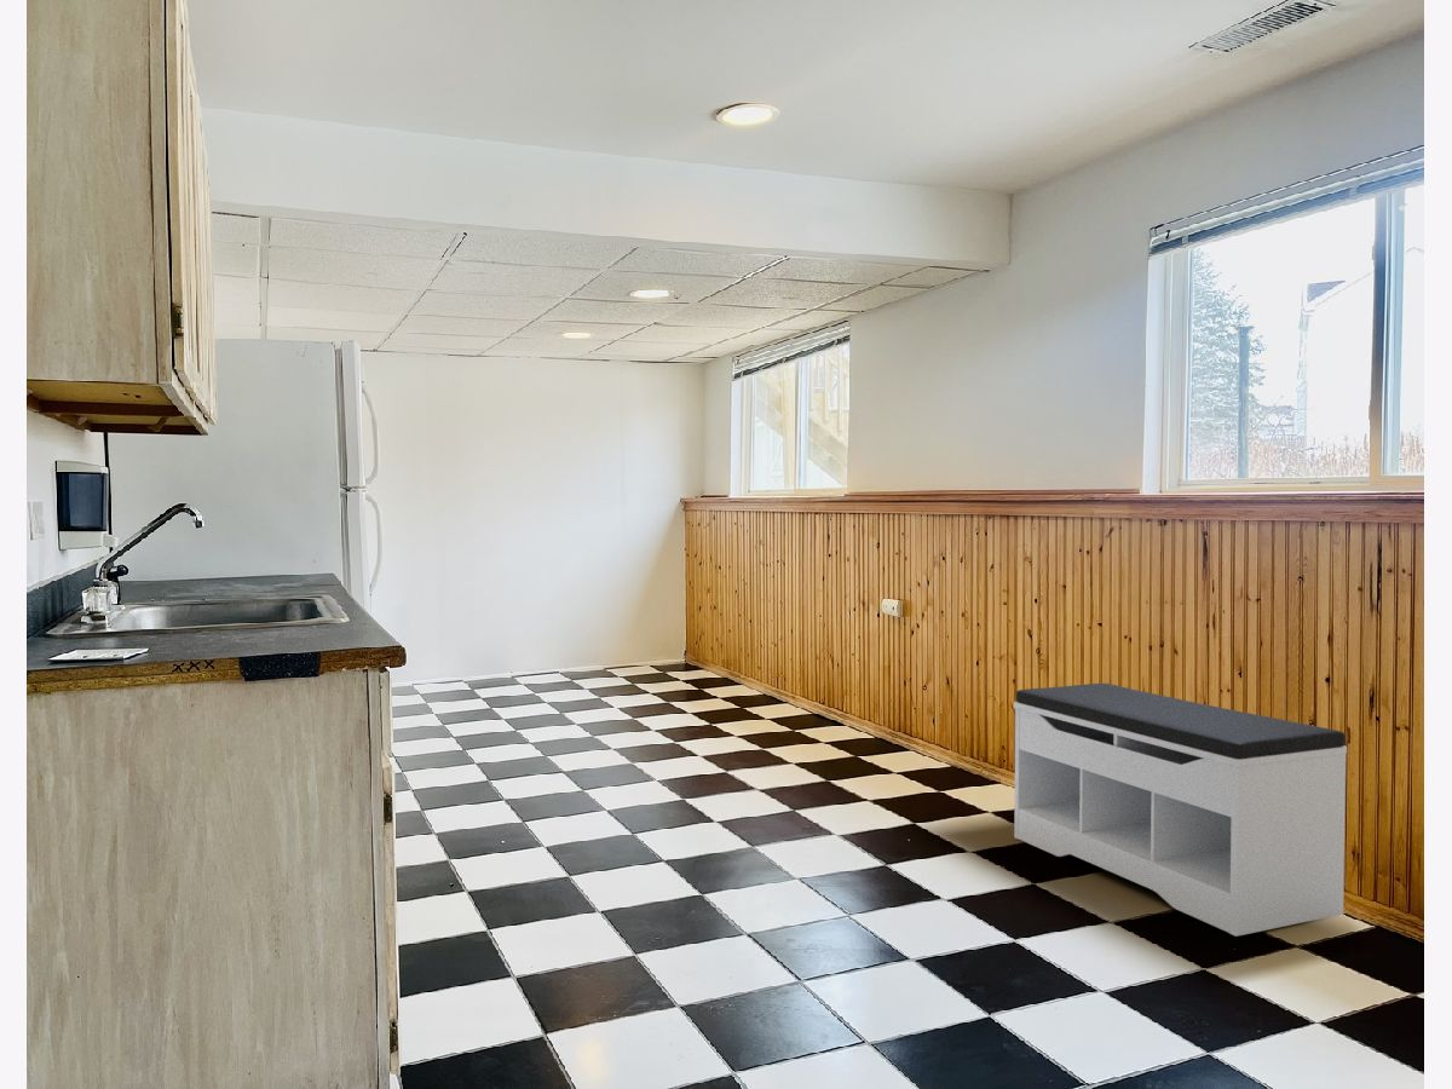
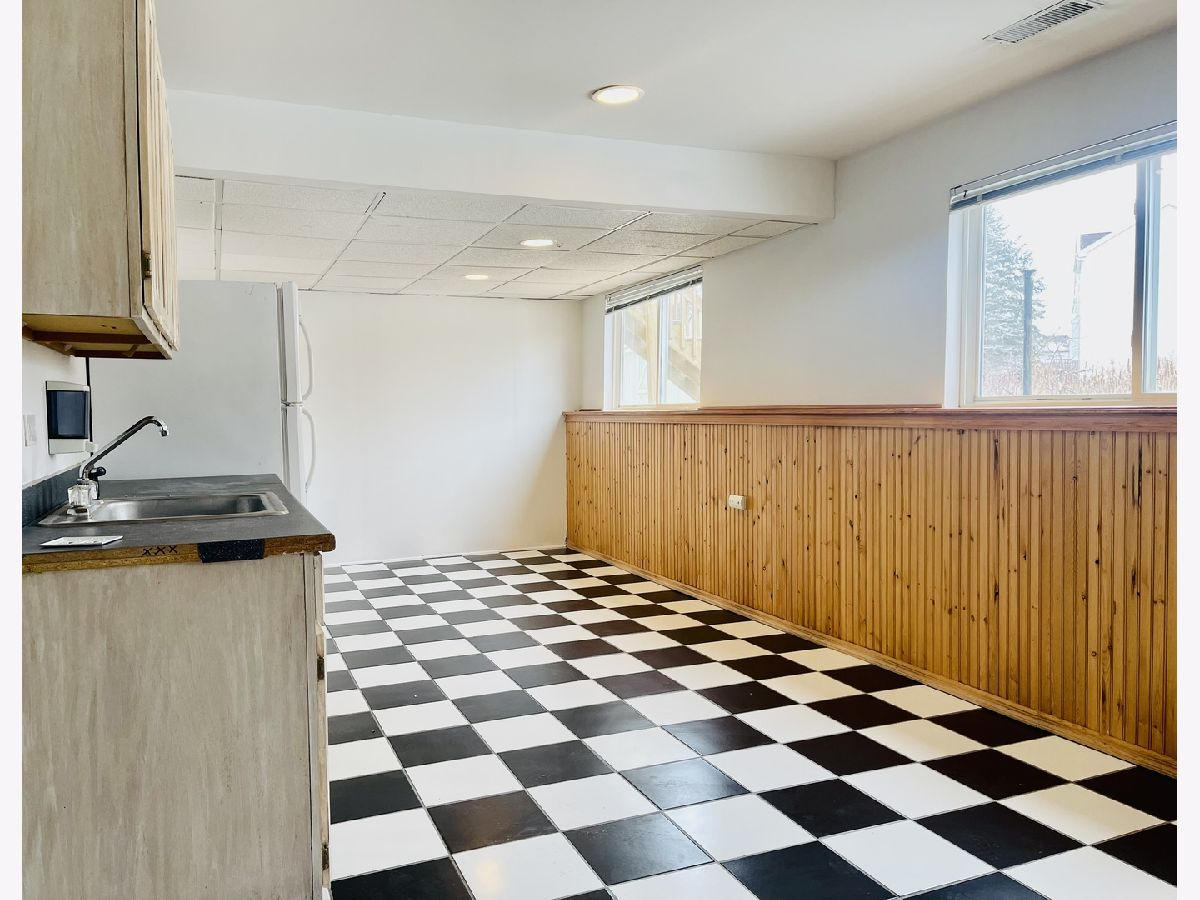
- bench (1162, 789)
